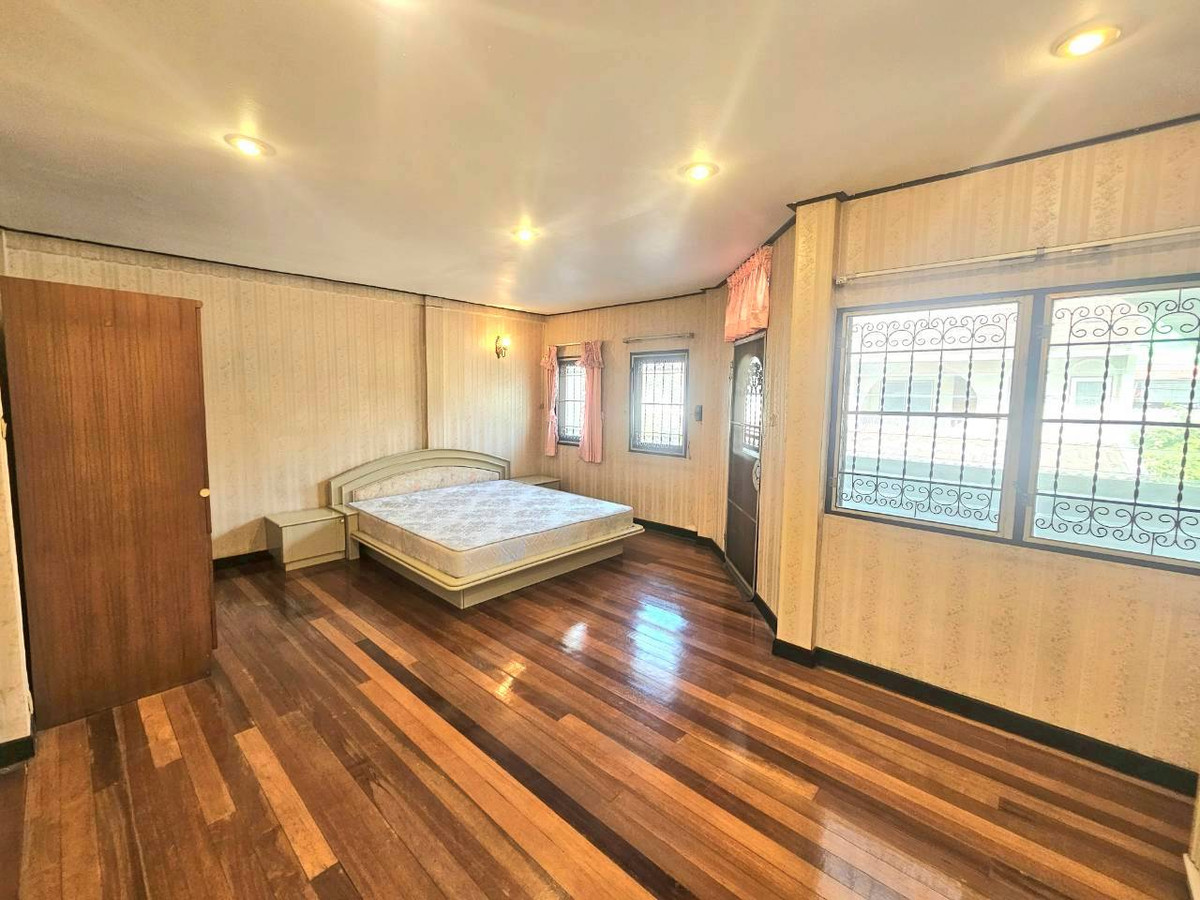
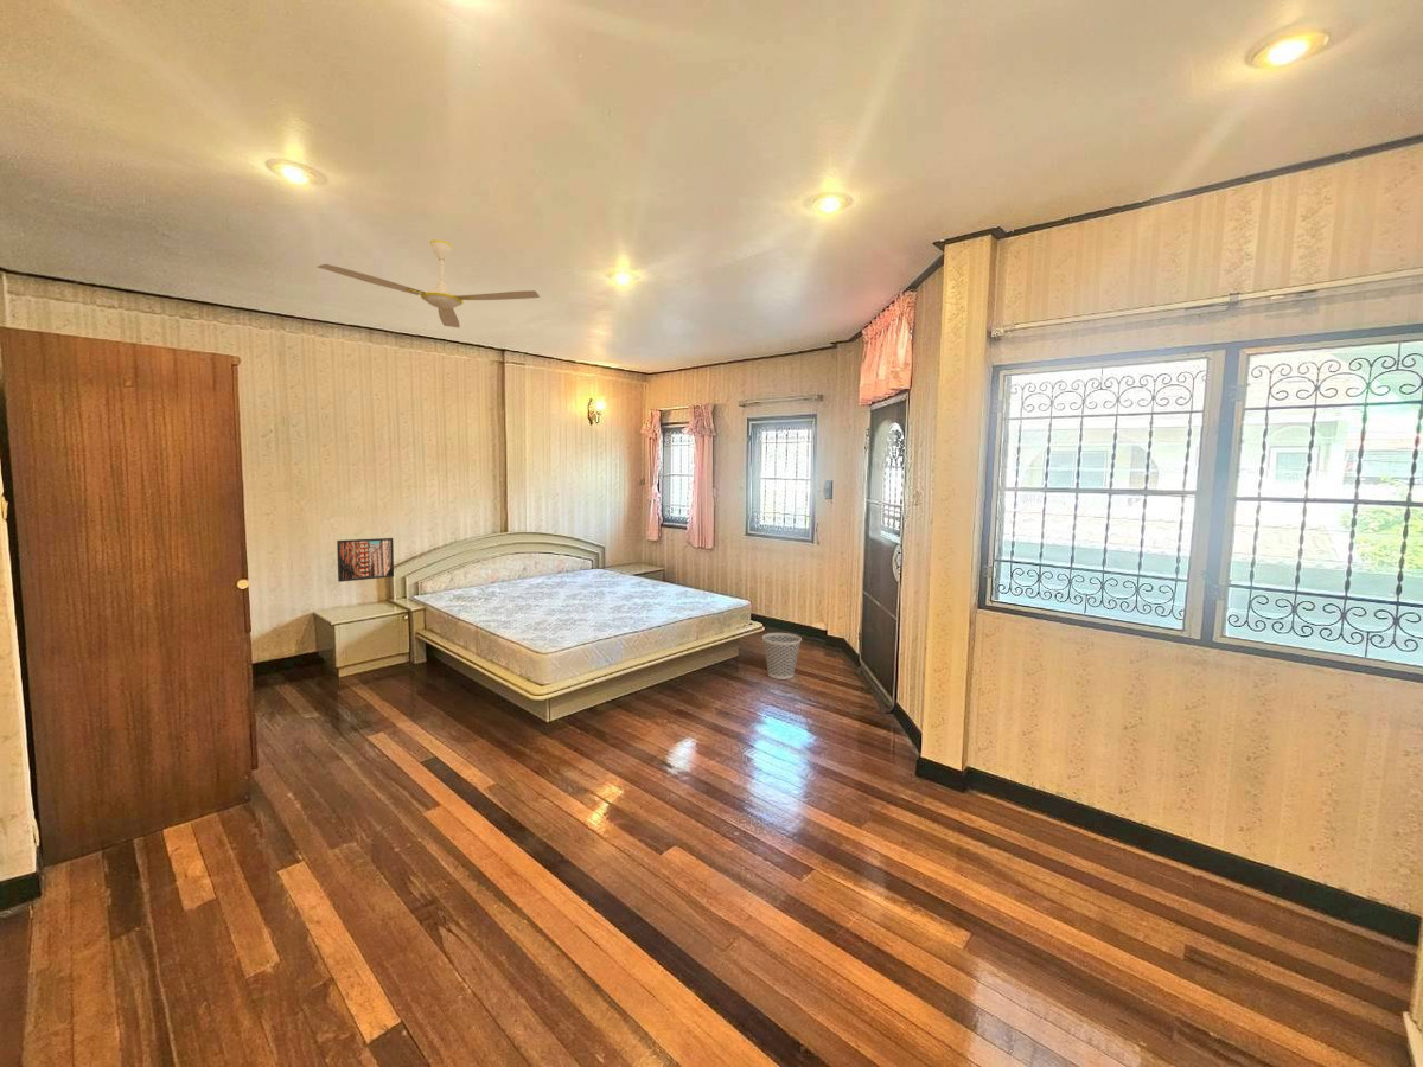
+ ceiling fan (438, 282)
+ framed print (366, 558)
+ wastebasket (780, 656)
